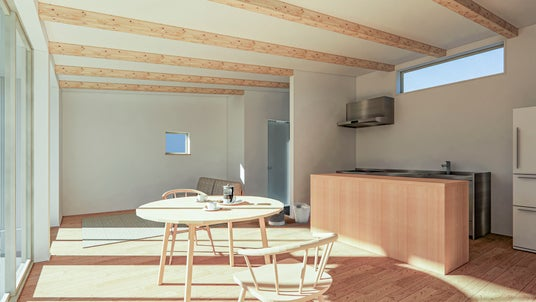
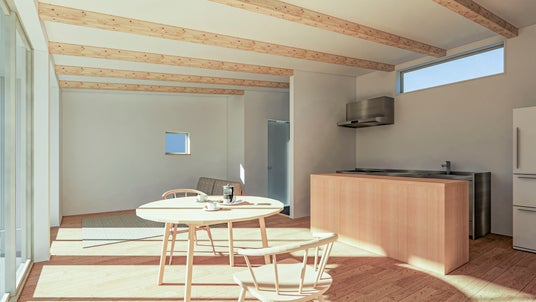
- bucket (301, 212)
- wastebasket (276, 214)
